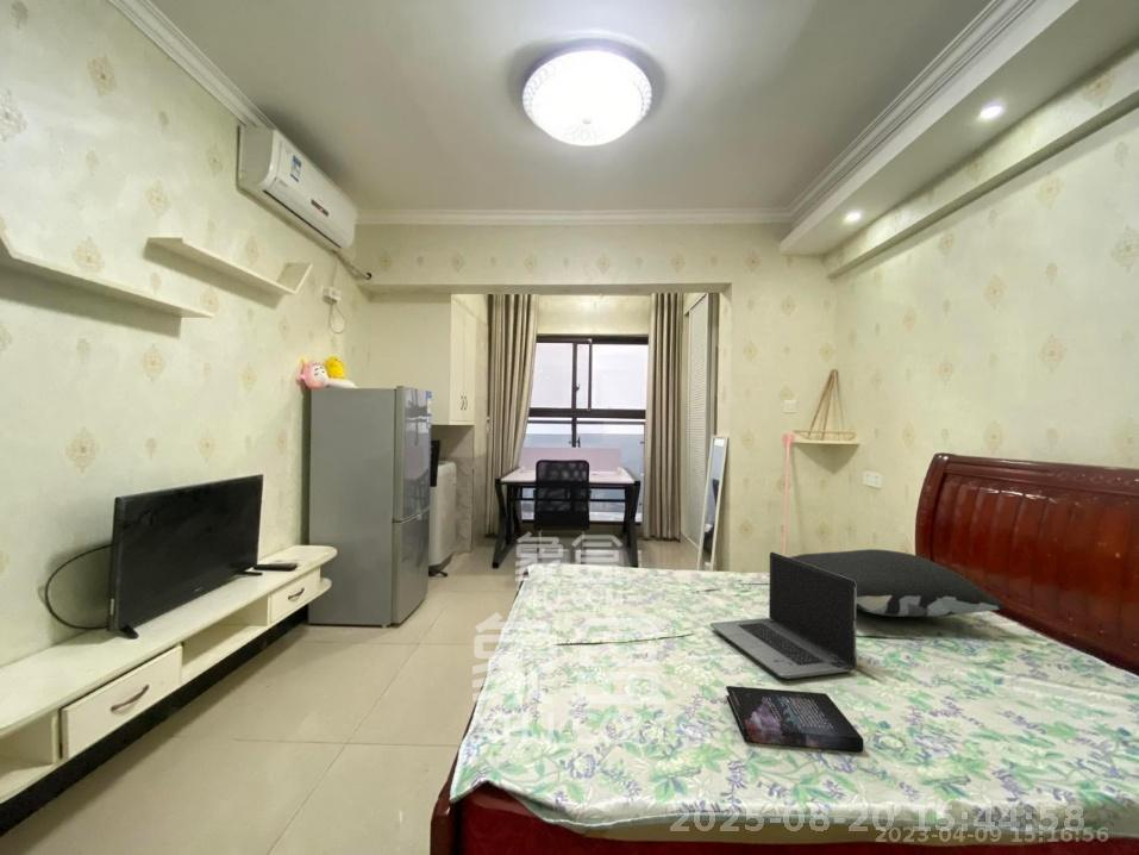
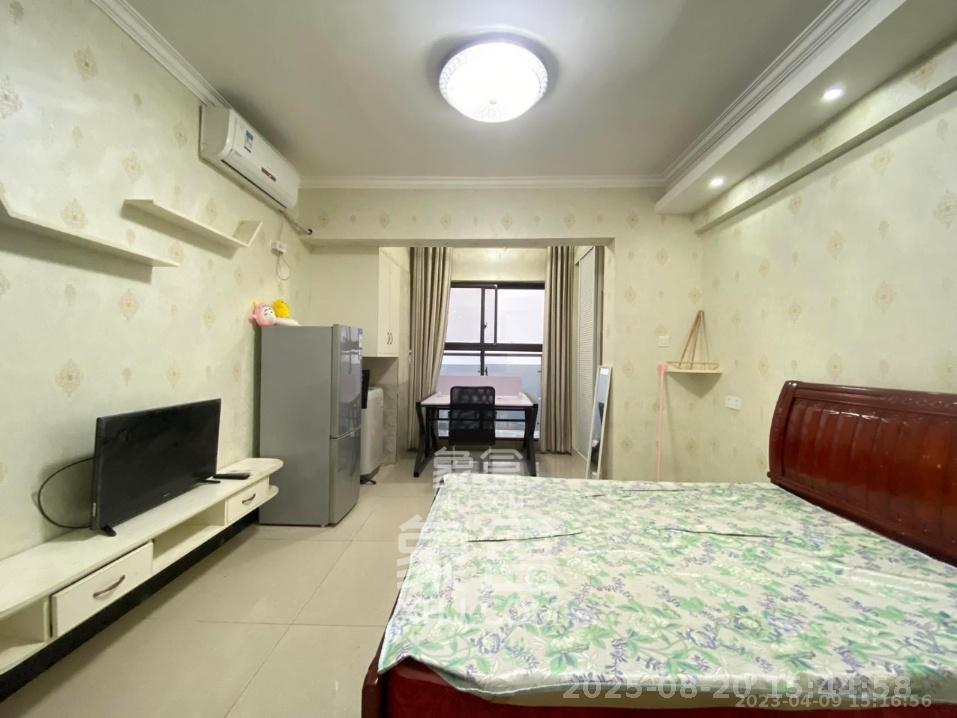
- book (788, 716)
- laptop computer (775, 607)
- pillow (876, 580)
